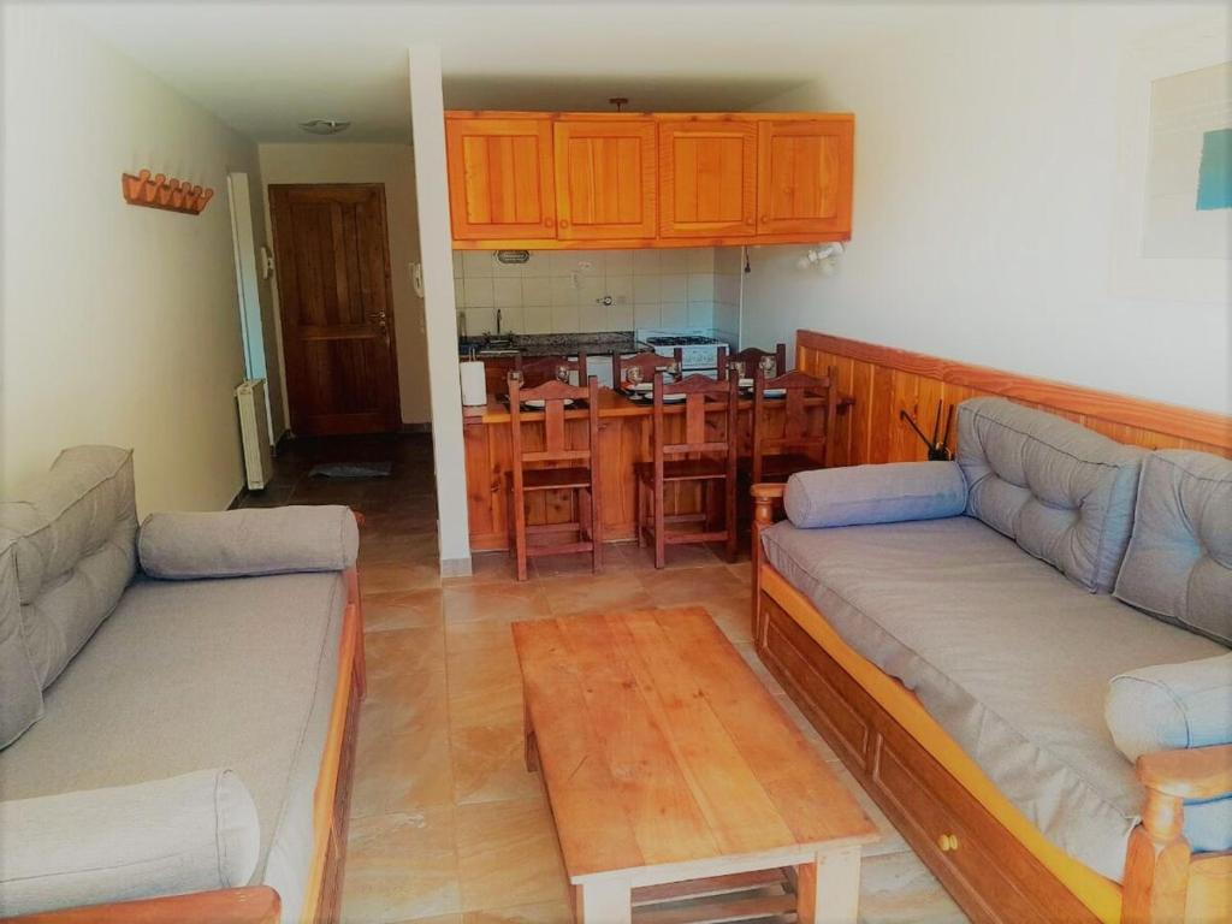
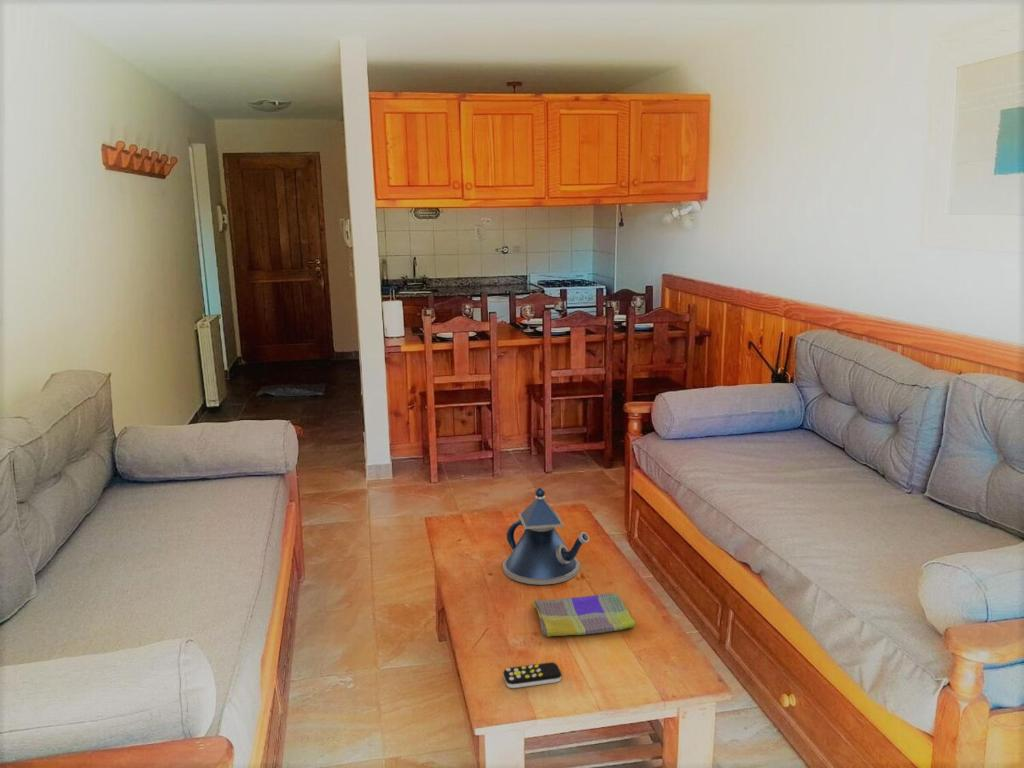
+ teapot (541, 529)
+ dish towel (582, 613)
+ remote control (532, 674)
